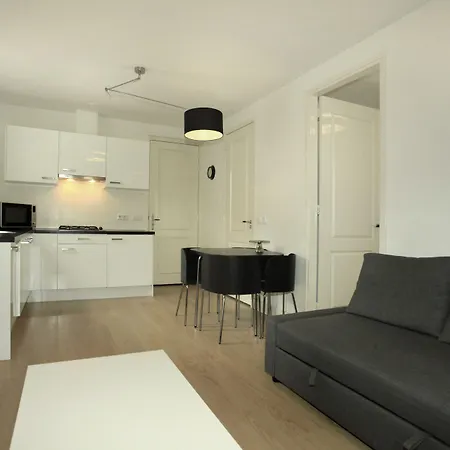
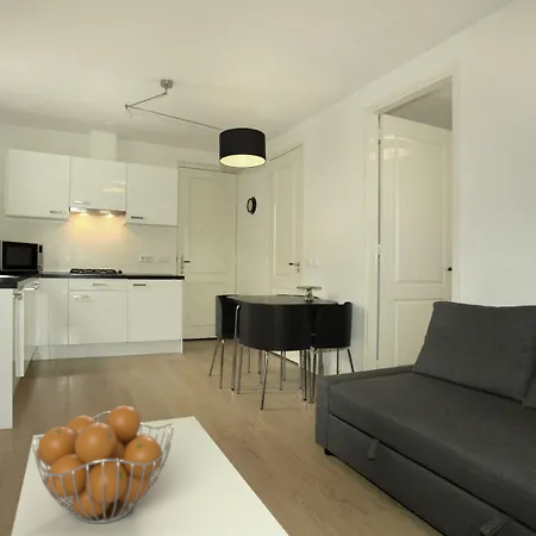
+ fruit basket (106, 460)
